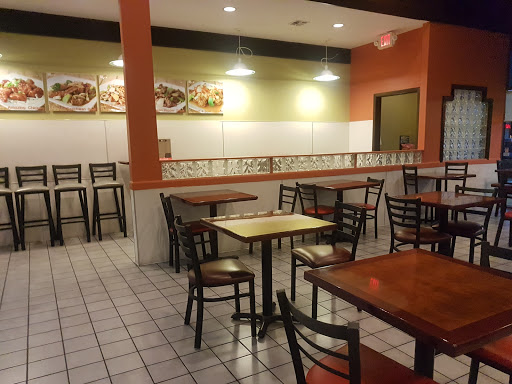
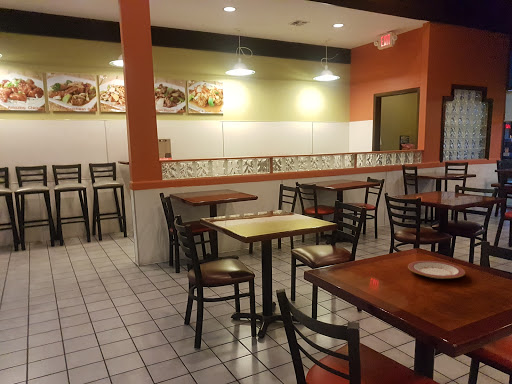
+ plate (435, 270)
